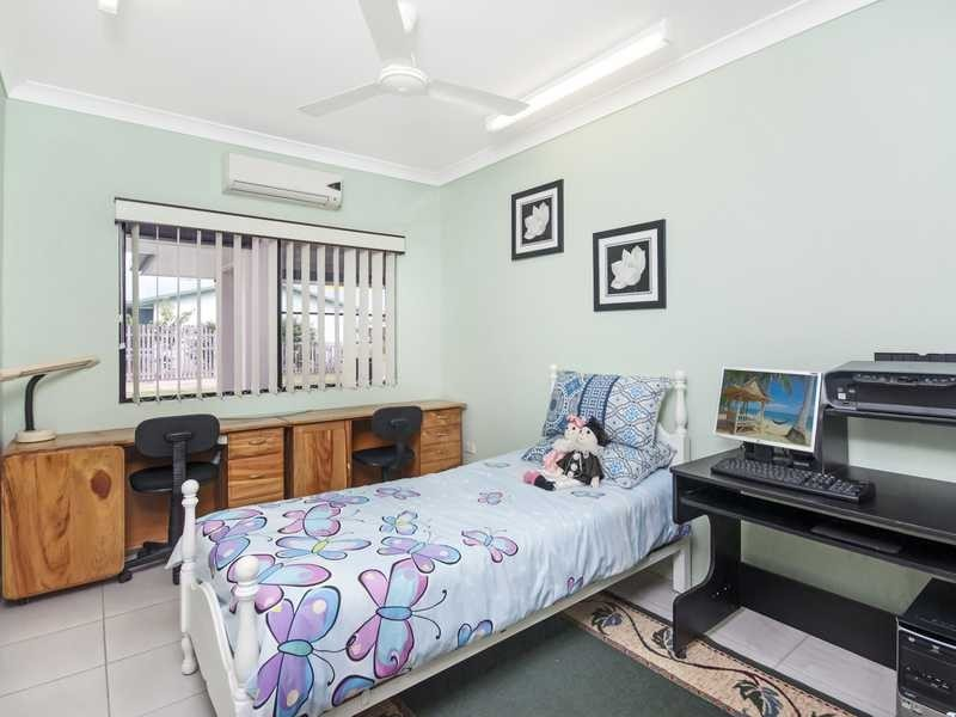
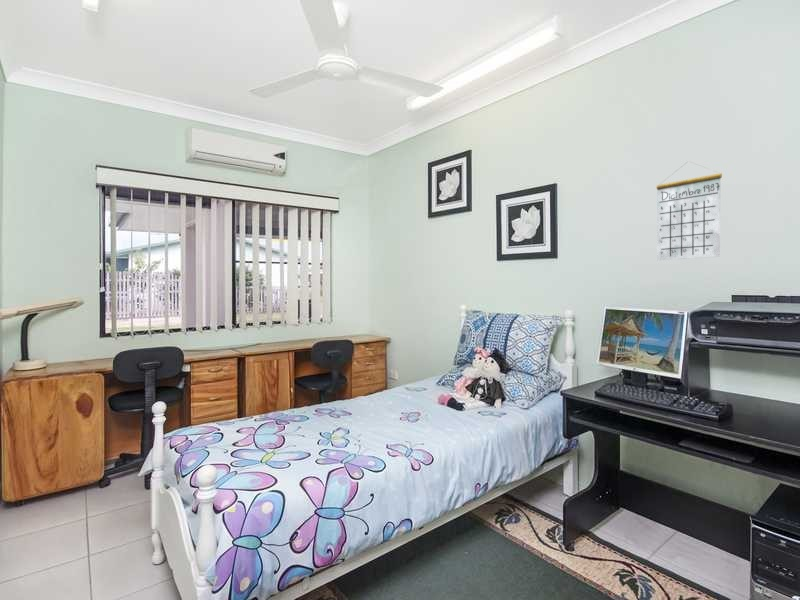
+ calendar (687, 209)
